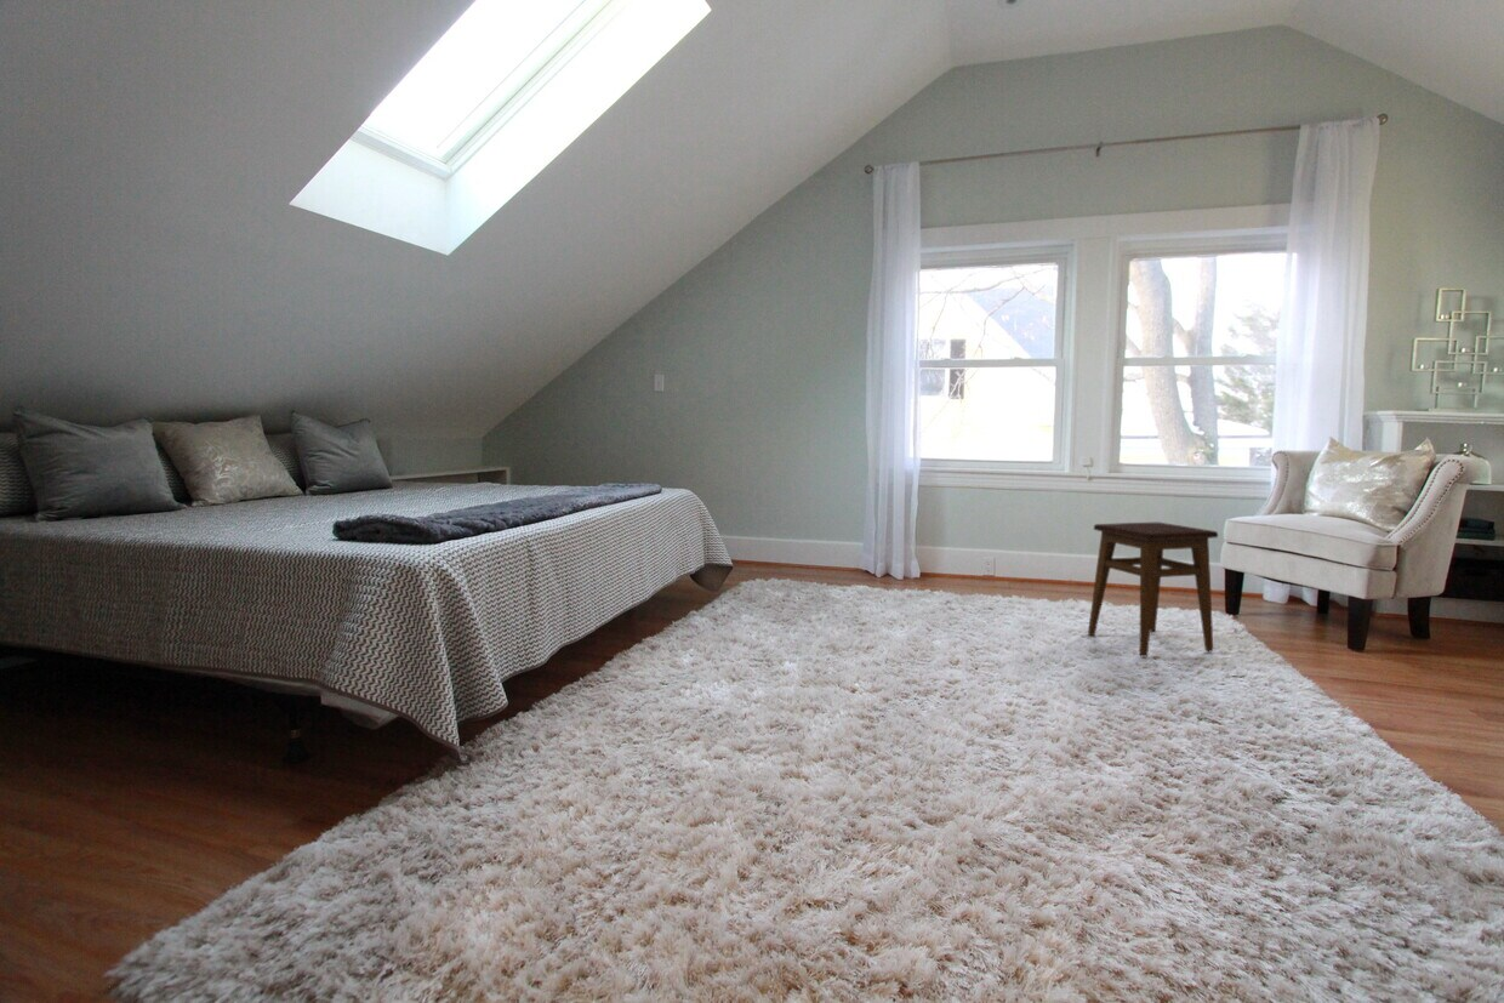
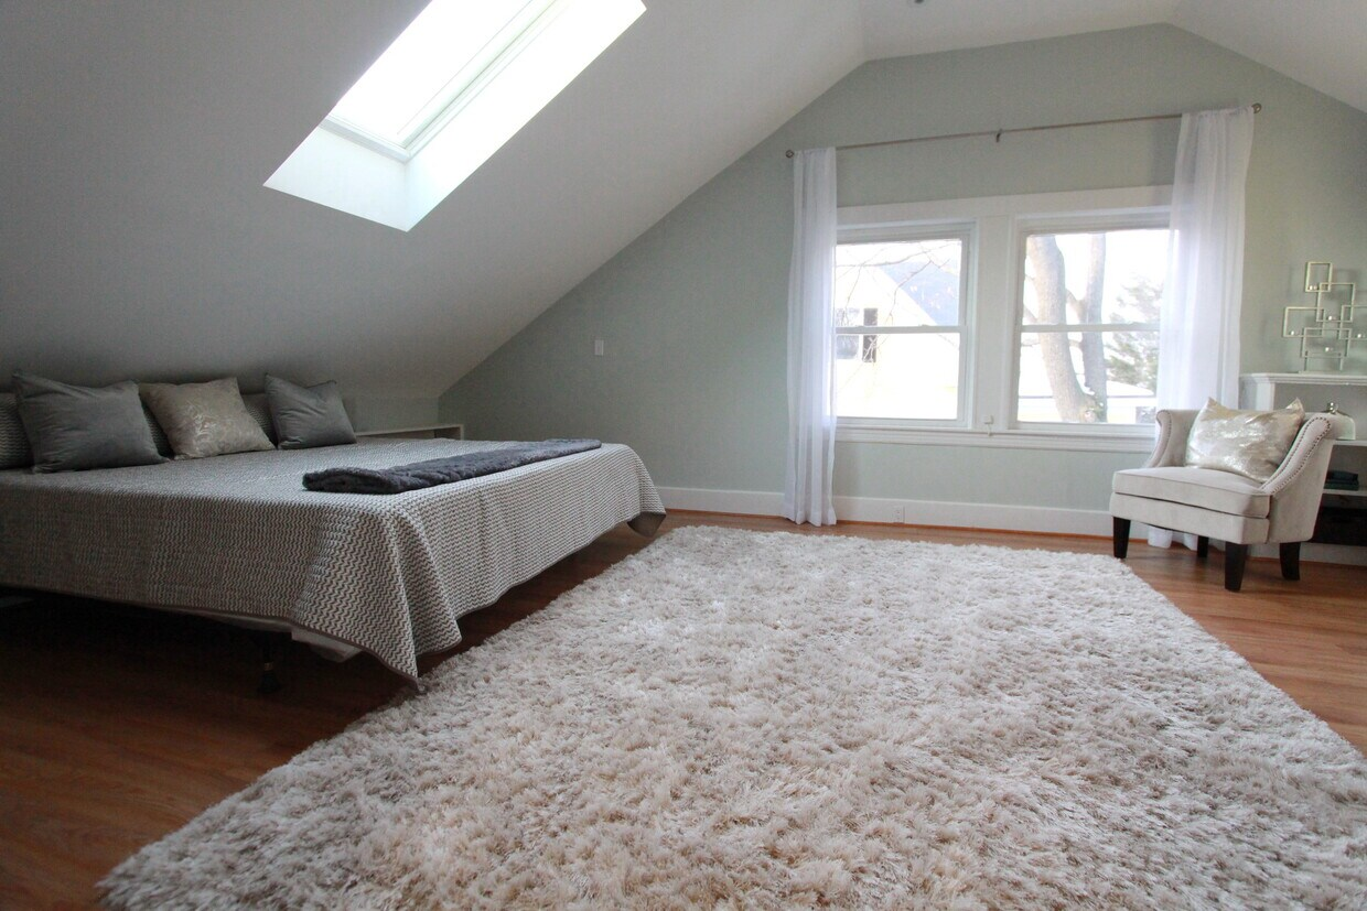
- stool (1150, 585)
